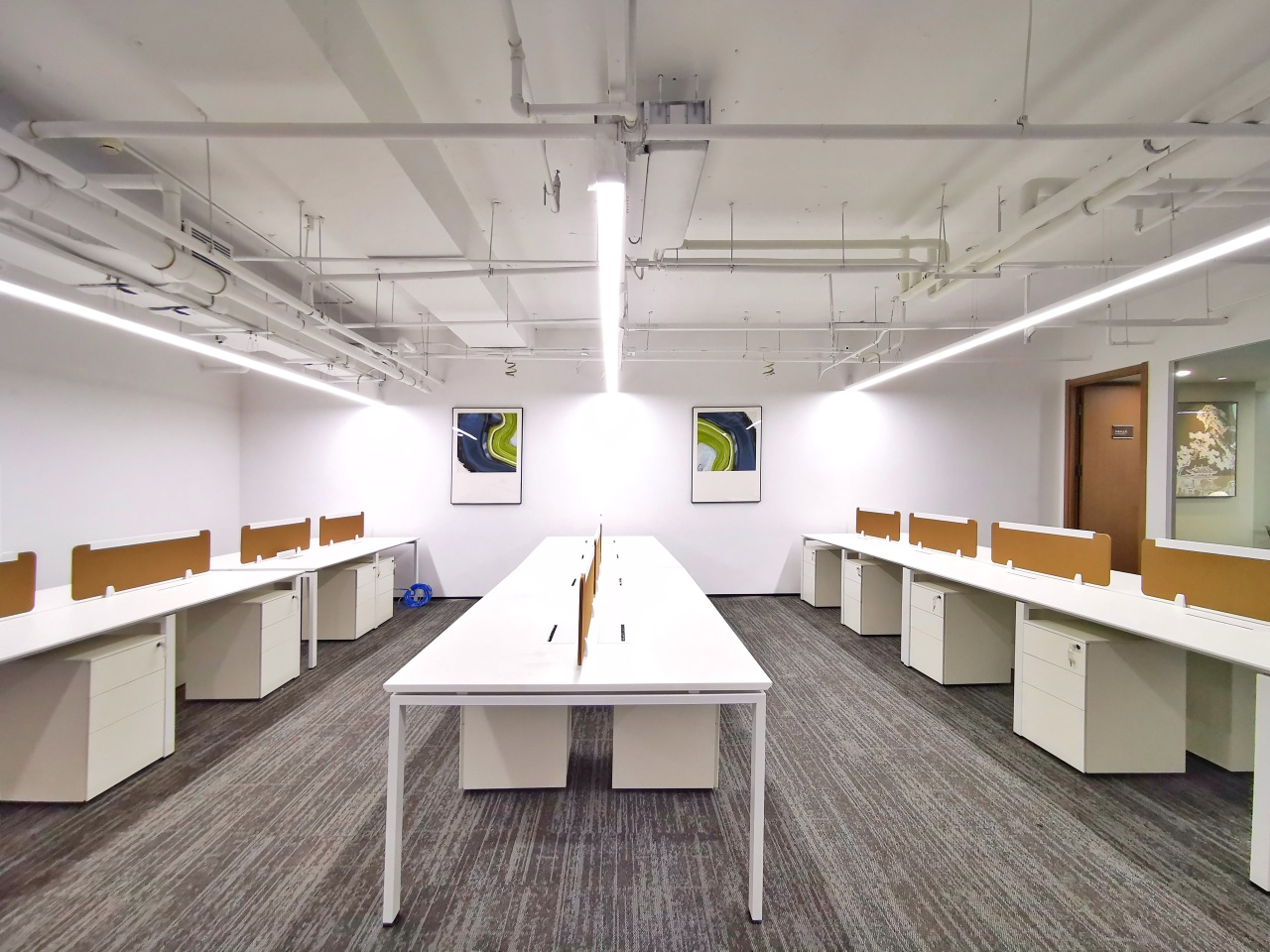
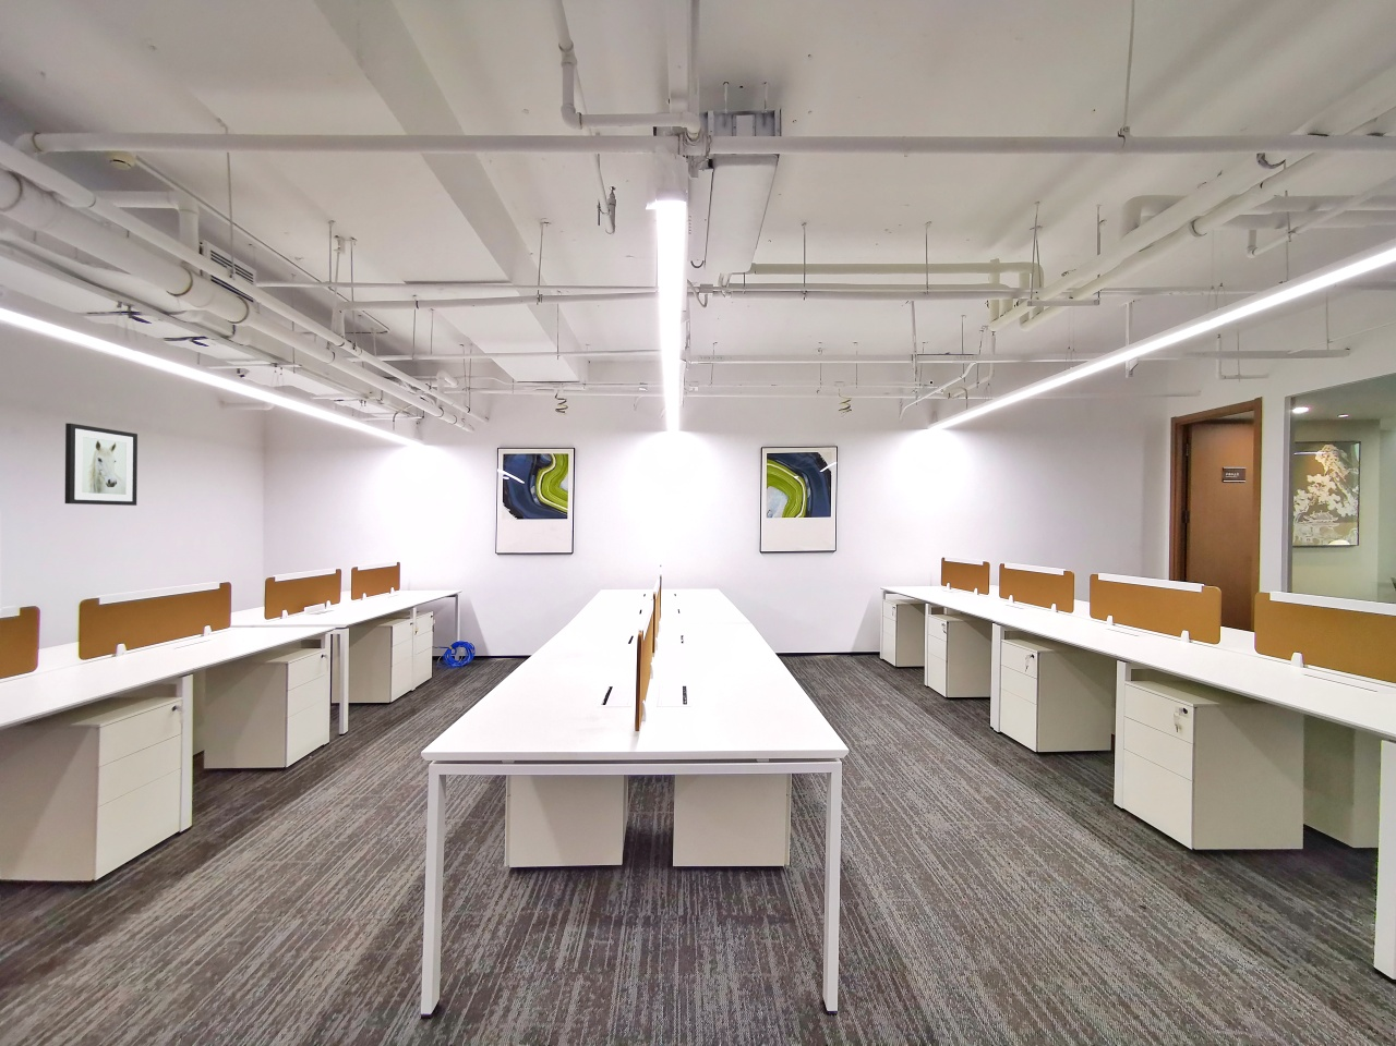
+ wall art (102, 466)
